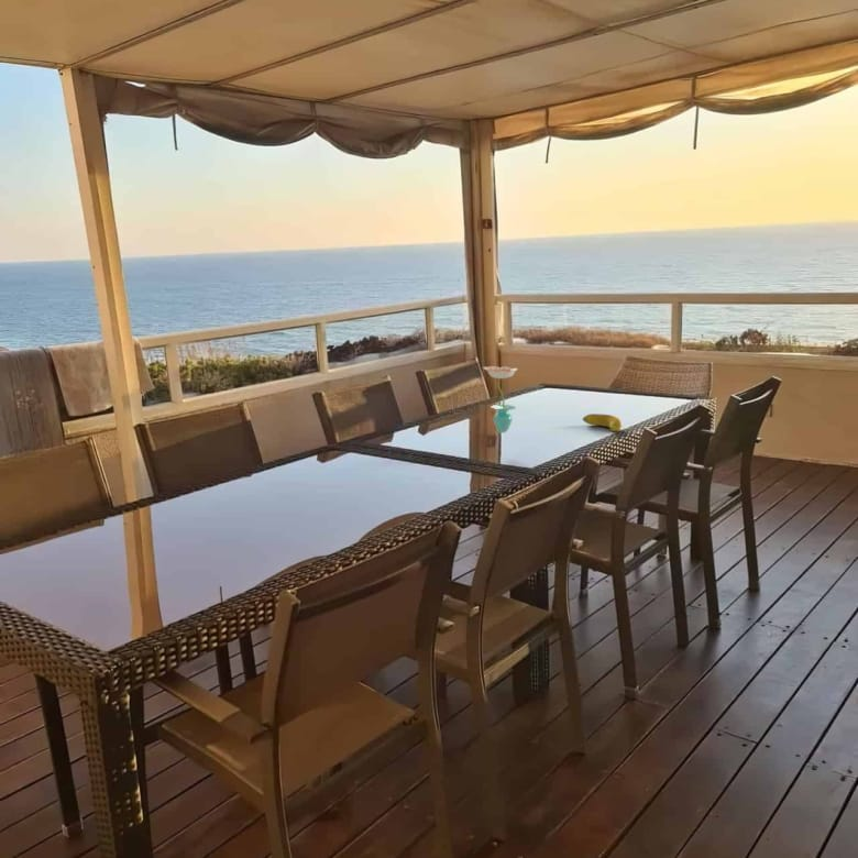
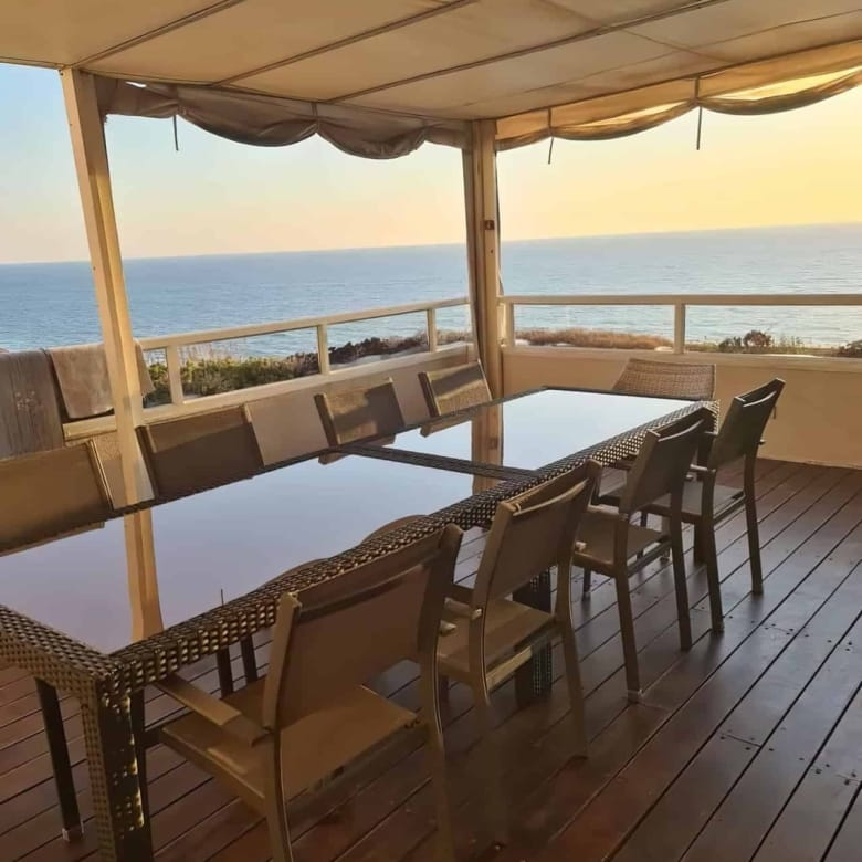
- flower (501, 407)
- banana (602, 422)
